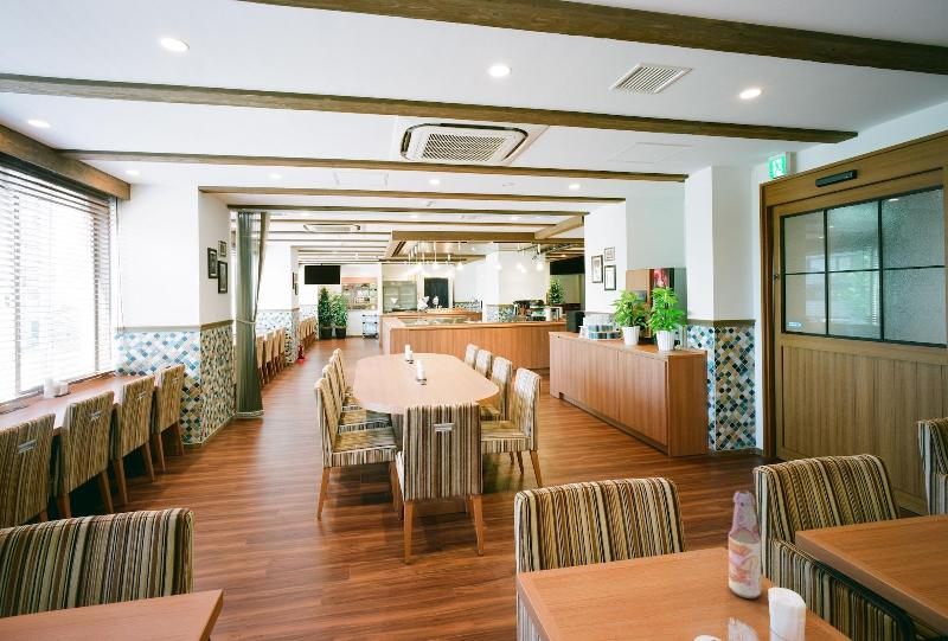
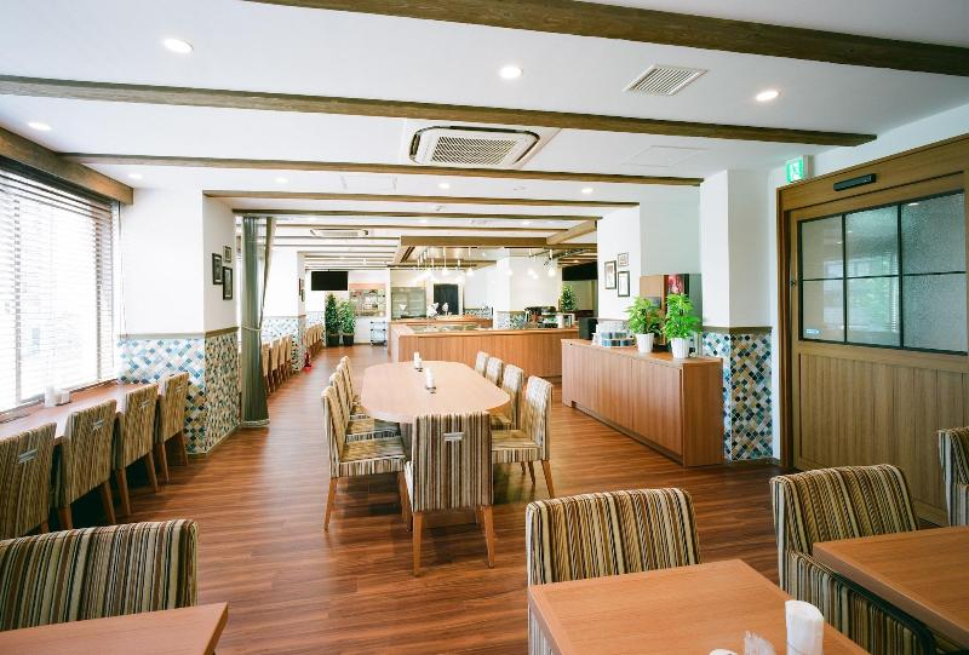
- bottle (744, 541)
